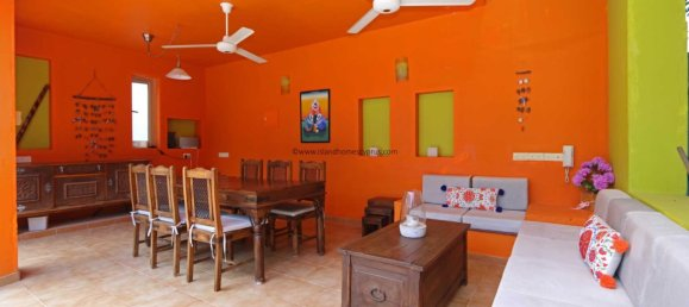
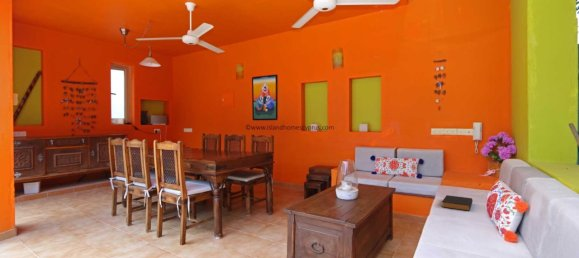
+ hardback book (457, 202)
